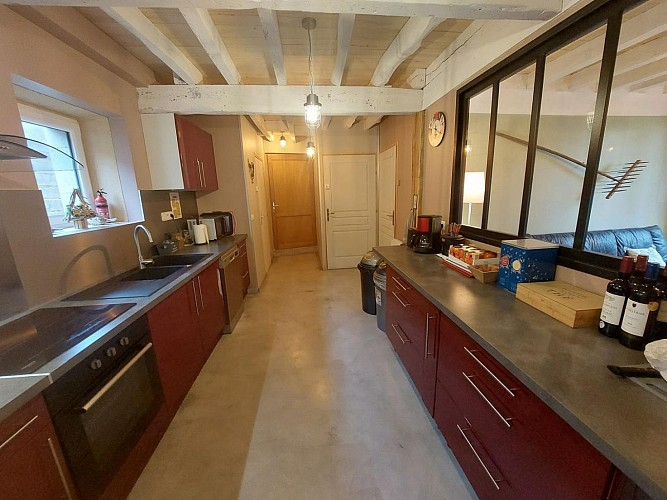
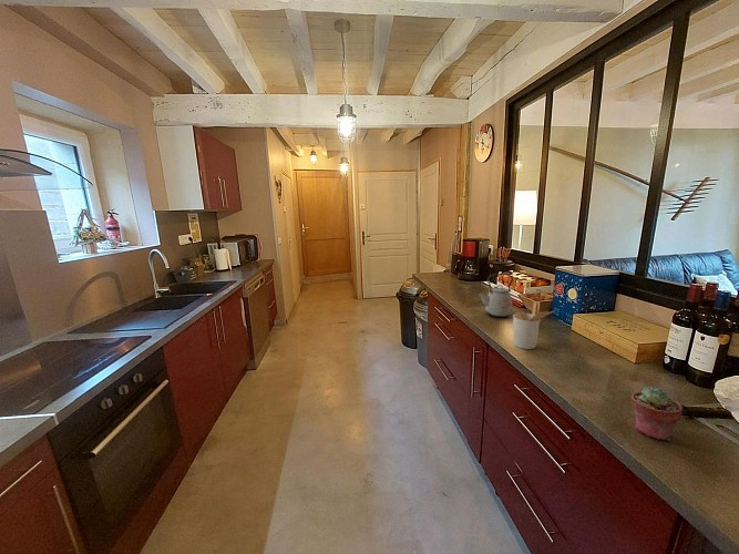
+ potted succulent (654, 410)
+ kettle (494, 295)
+ utensil holder (531, 326)
